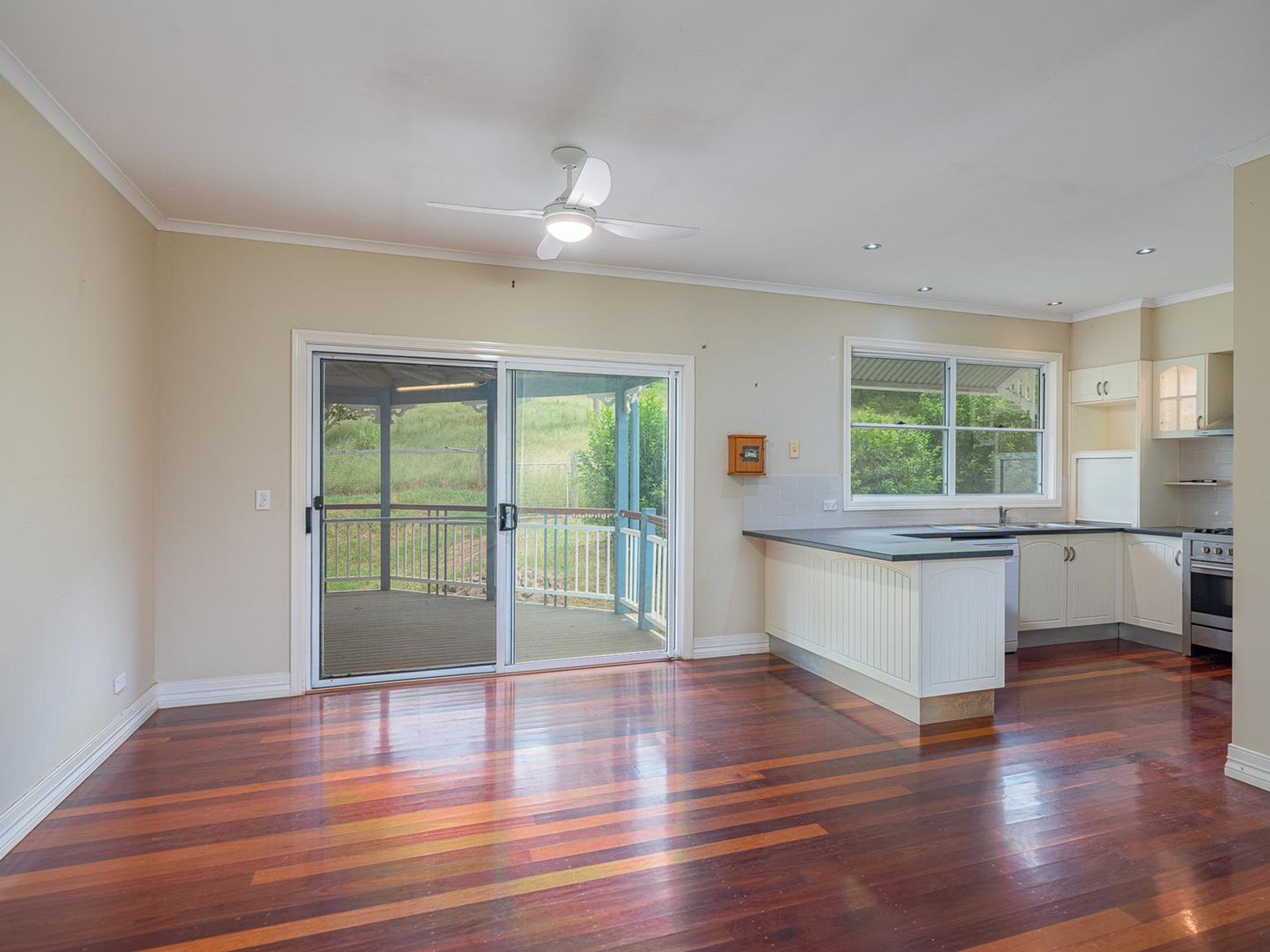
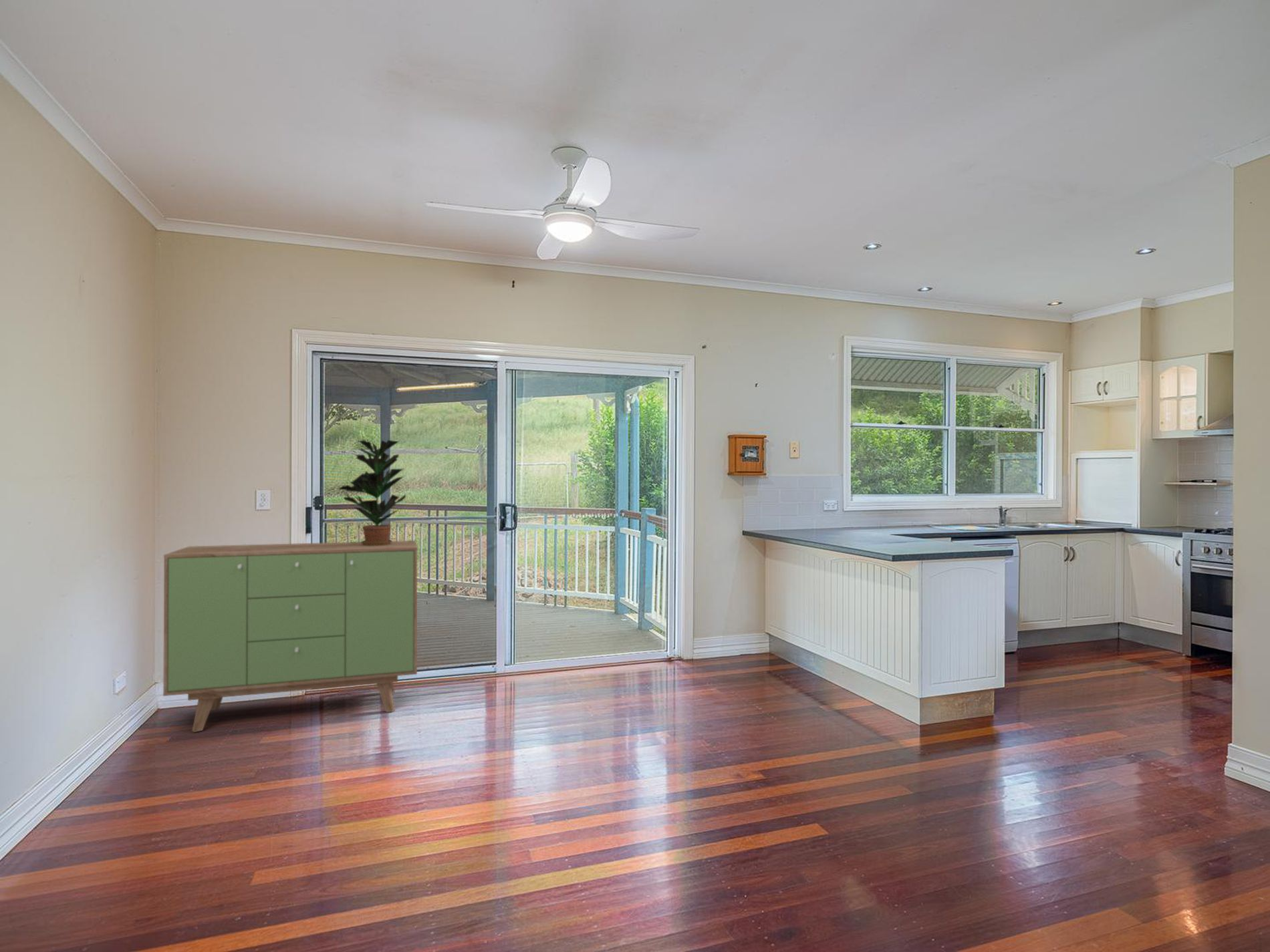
+ potted plant (370, 492)
+ sideboard (302, 628)
